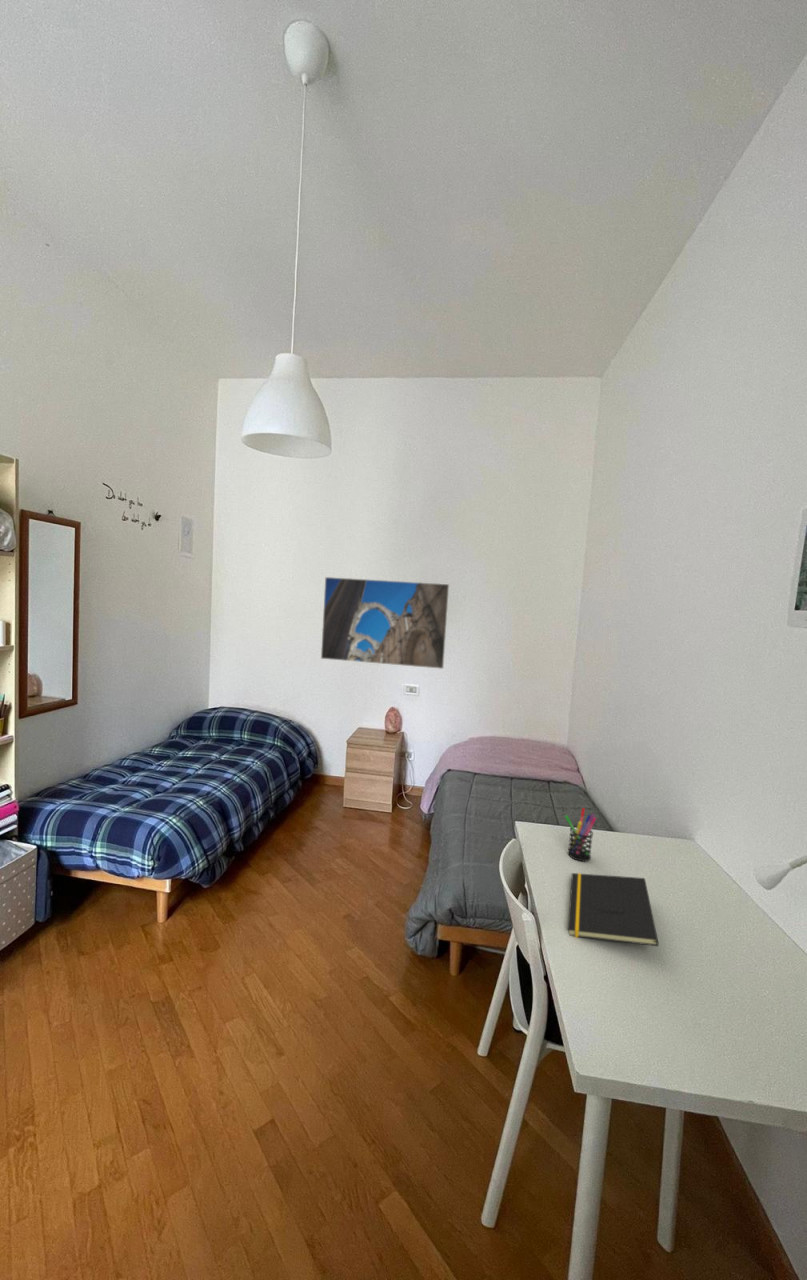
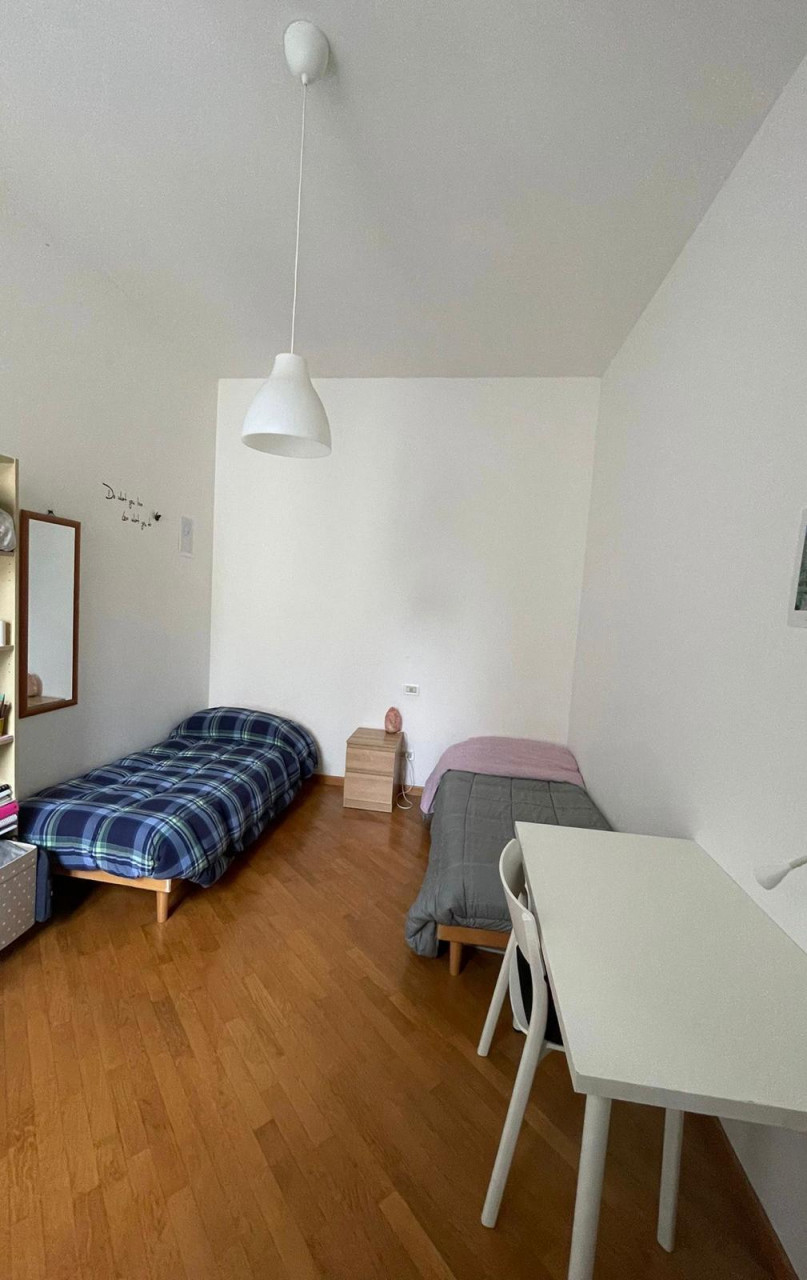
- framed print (383, 622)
- pen holder (578, 832)
- notepad (609, 904)
